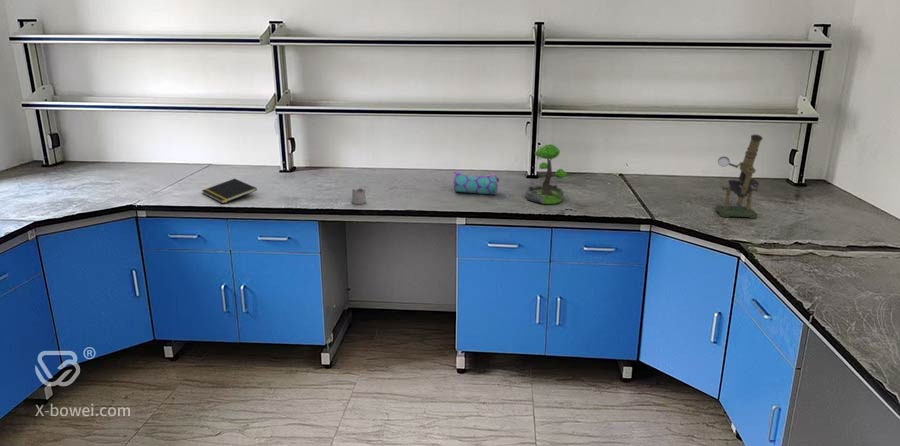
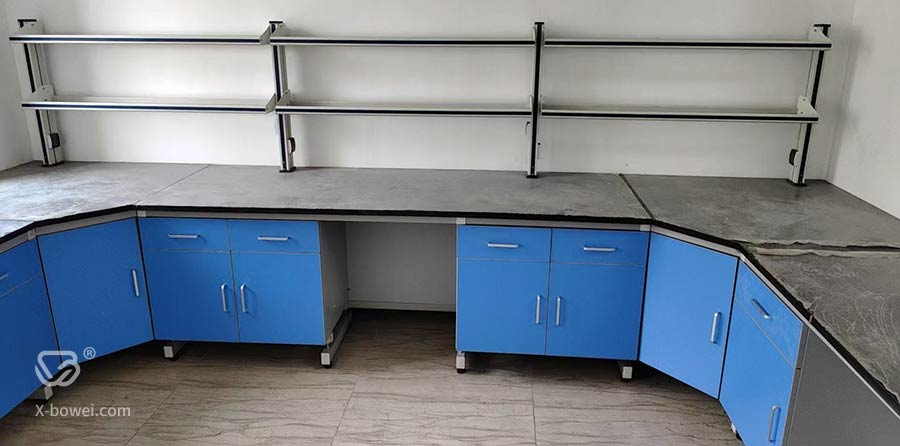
- notepad (228, 190)
- plant (547, 171)
- pencil case (475, 182)
- tea glass holder (360, 192)
- microscope (740, 175)
